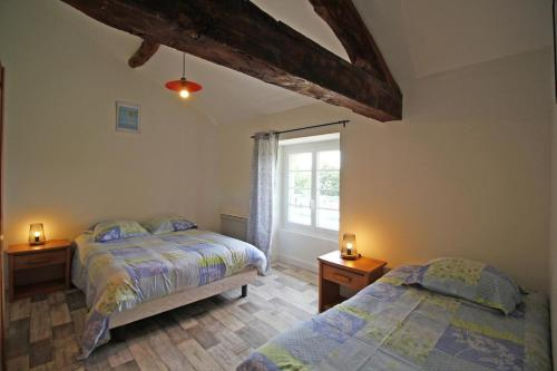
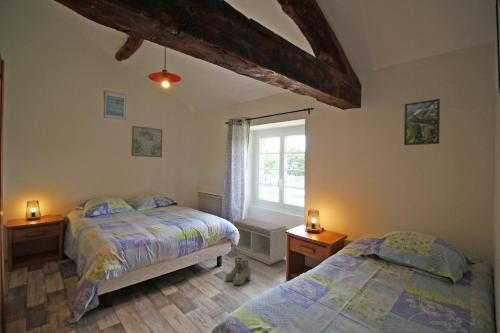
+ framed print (421, 123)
+ boots (238, 270)
+ wall art (147, 142)
+ bench (259, 238)
